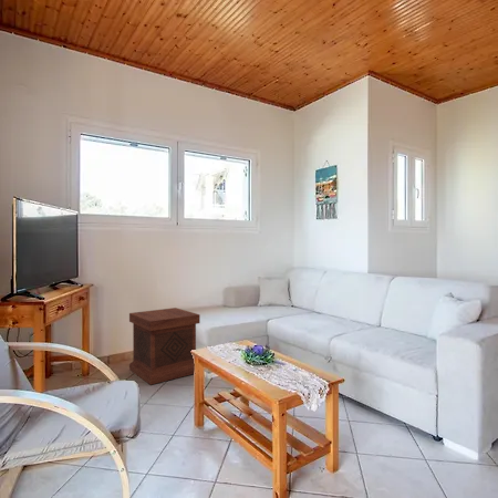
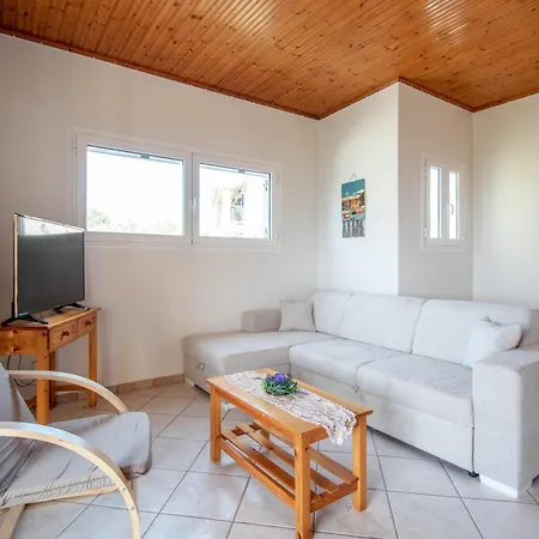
- side table (164, 342)
